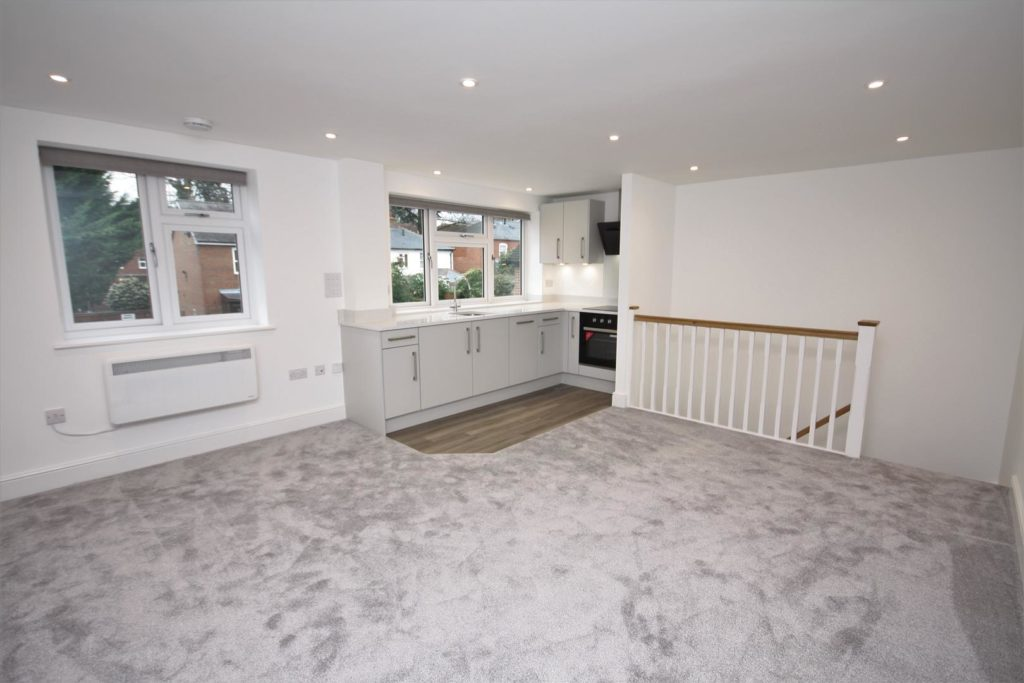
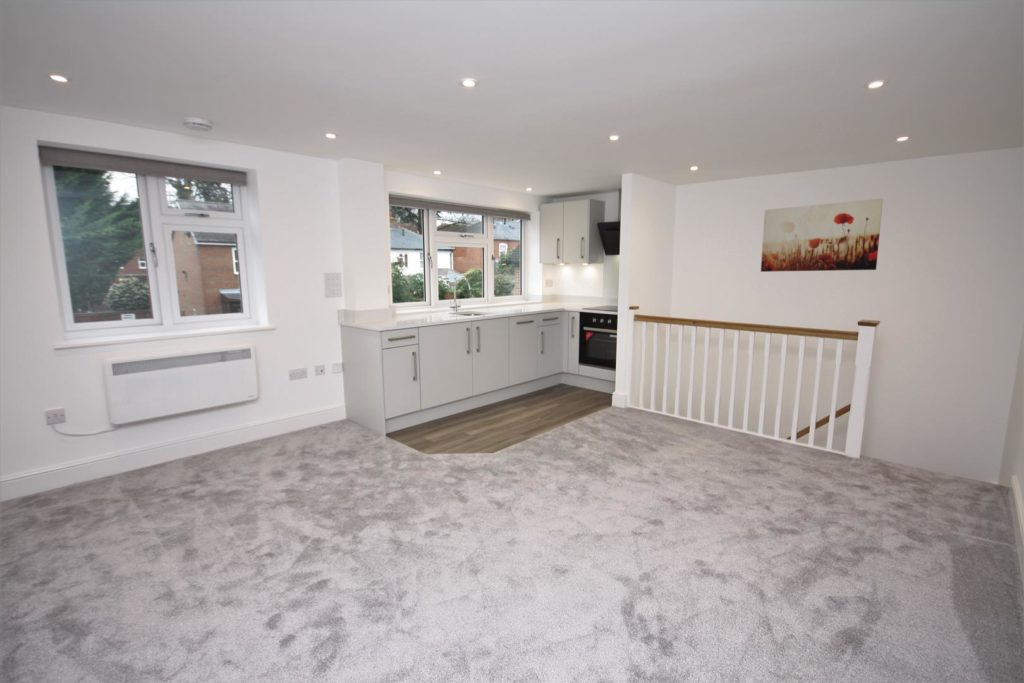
+ wall art (817, 238)
